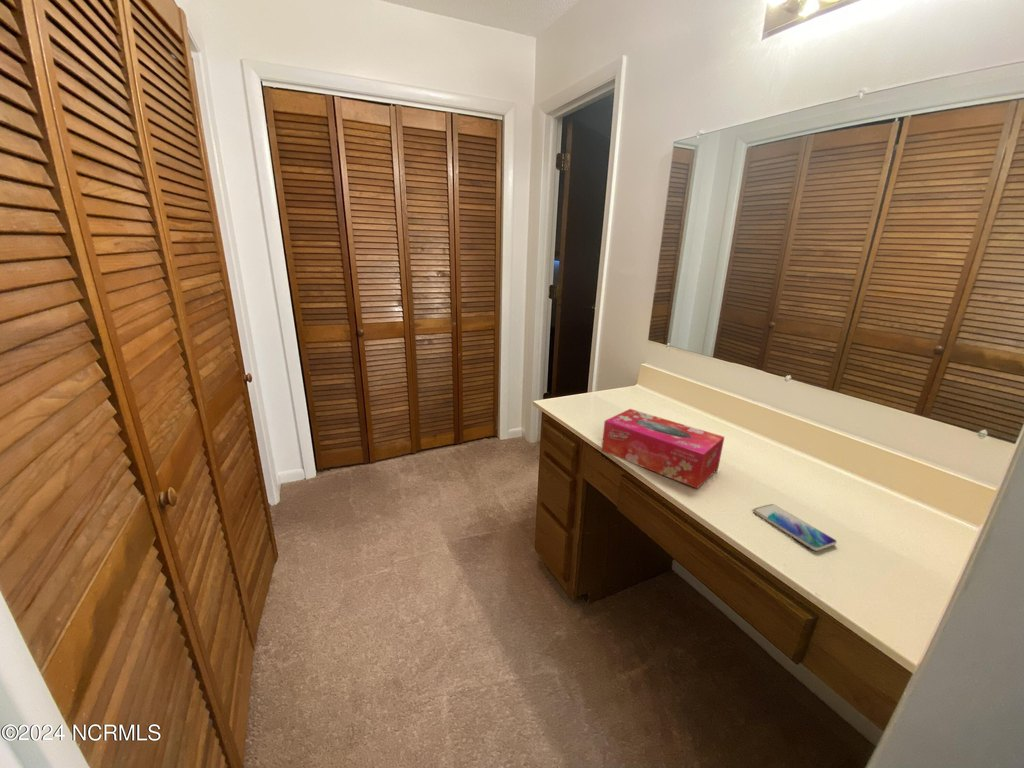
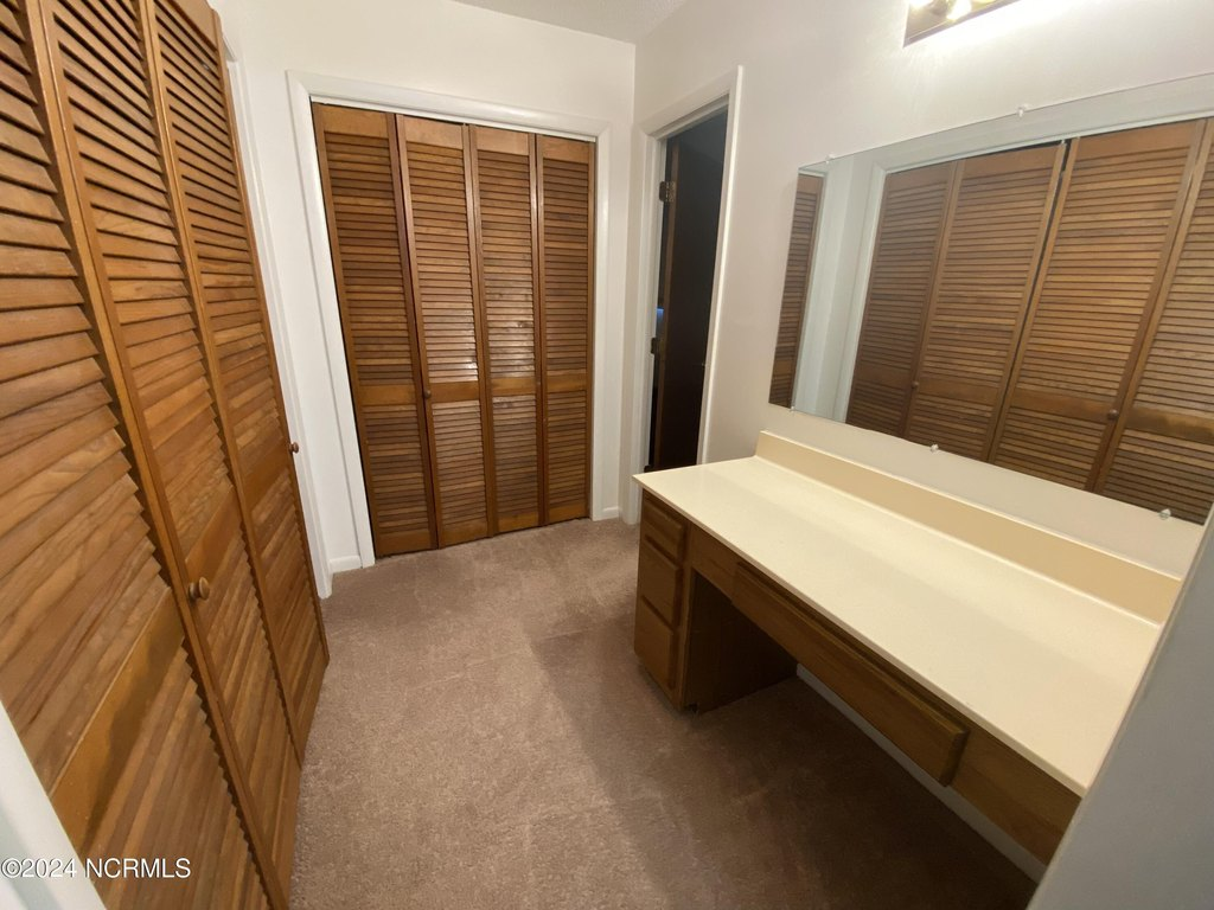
- tissue box (659, 444)
- smartphone (792, 525)
